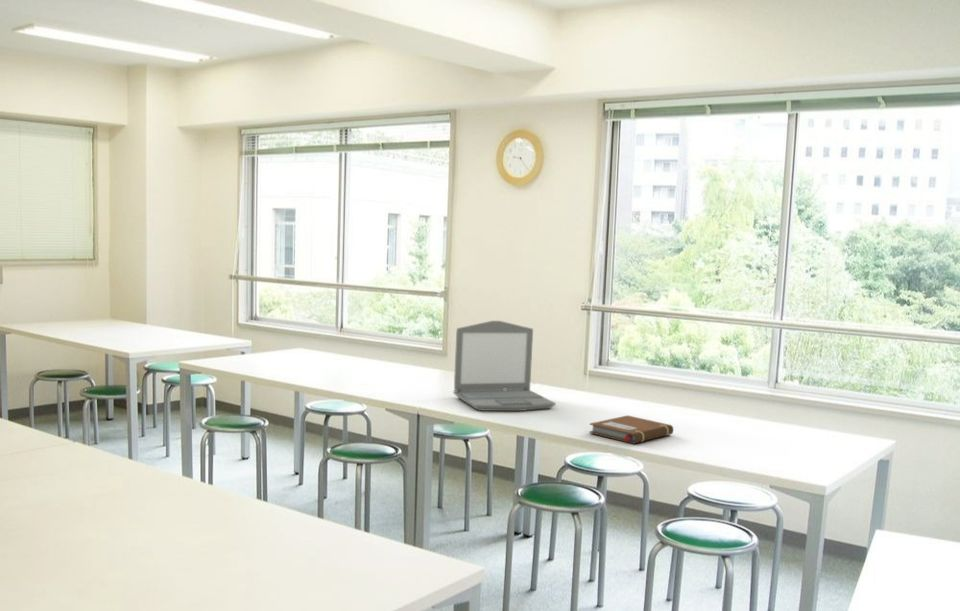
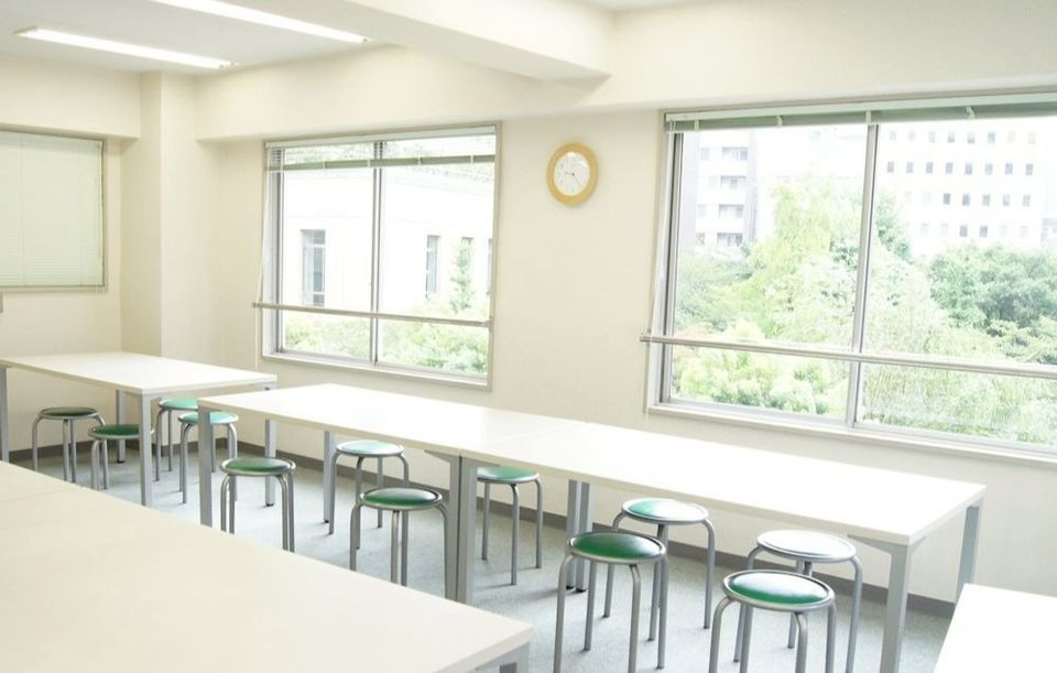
- laptop (506, 364)
- notebook (630, 429)
